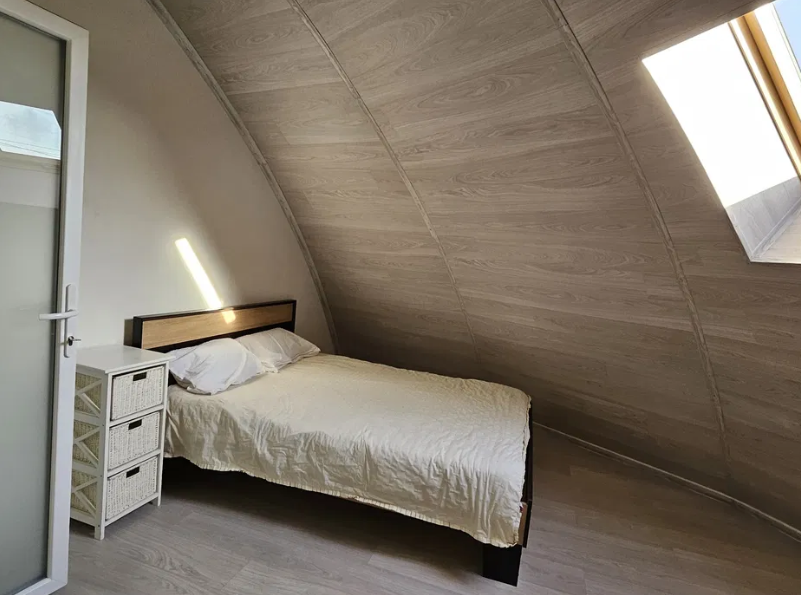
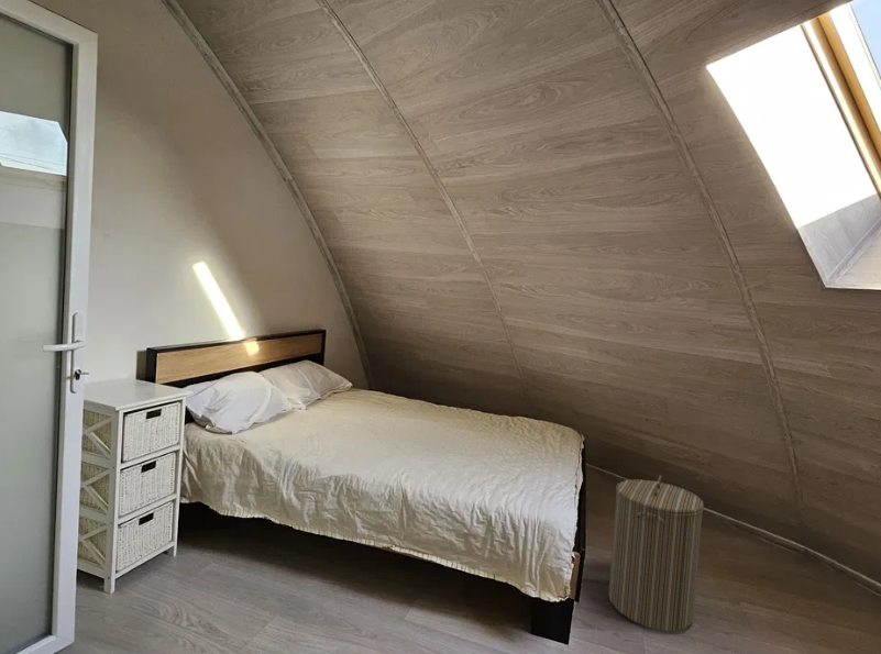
+ laundry hamper (654, 541)
